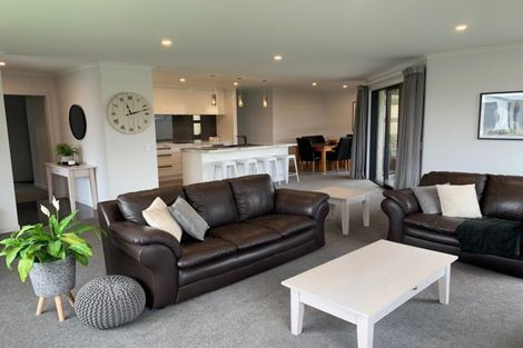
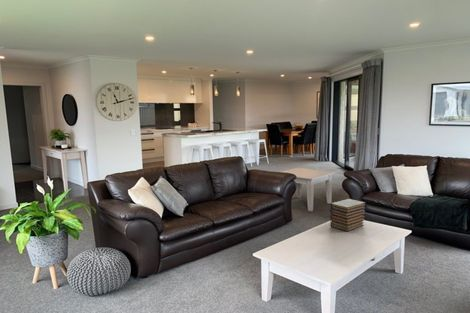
+ book stack (347, 214)
